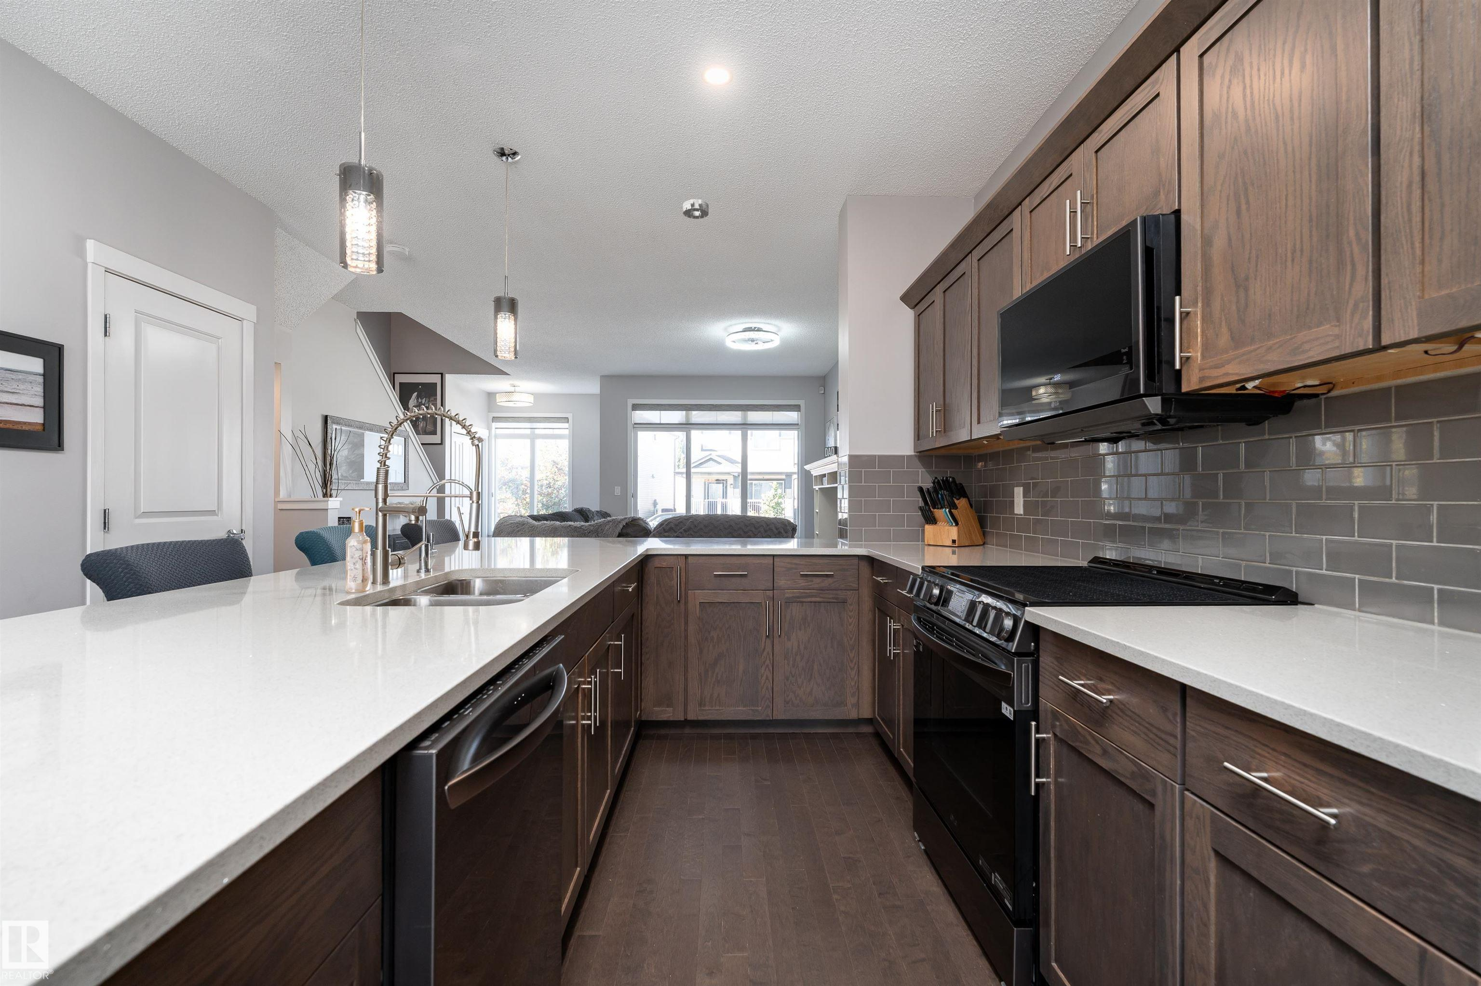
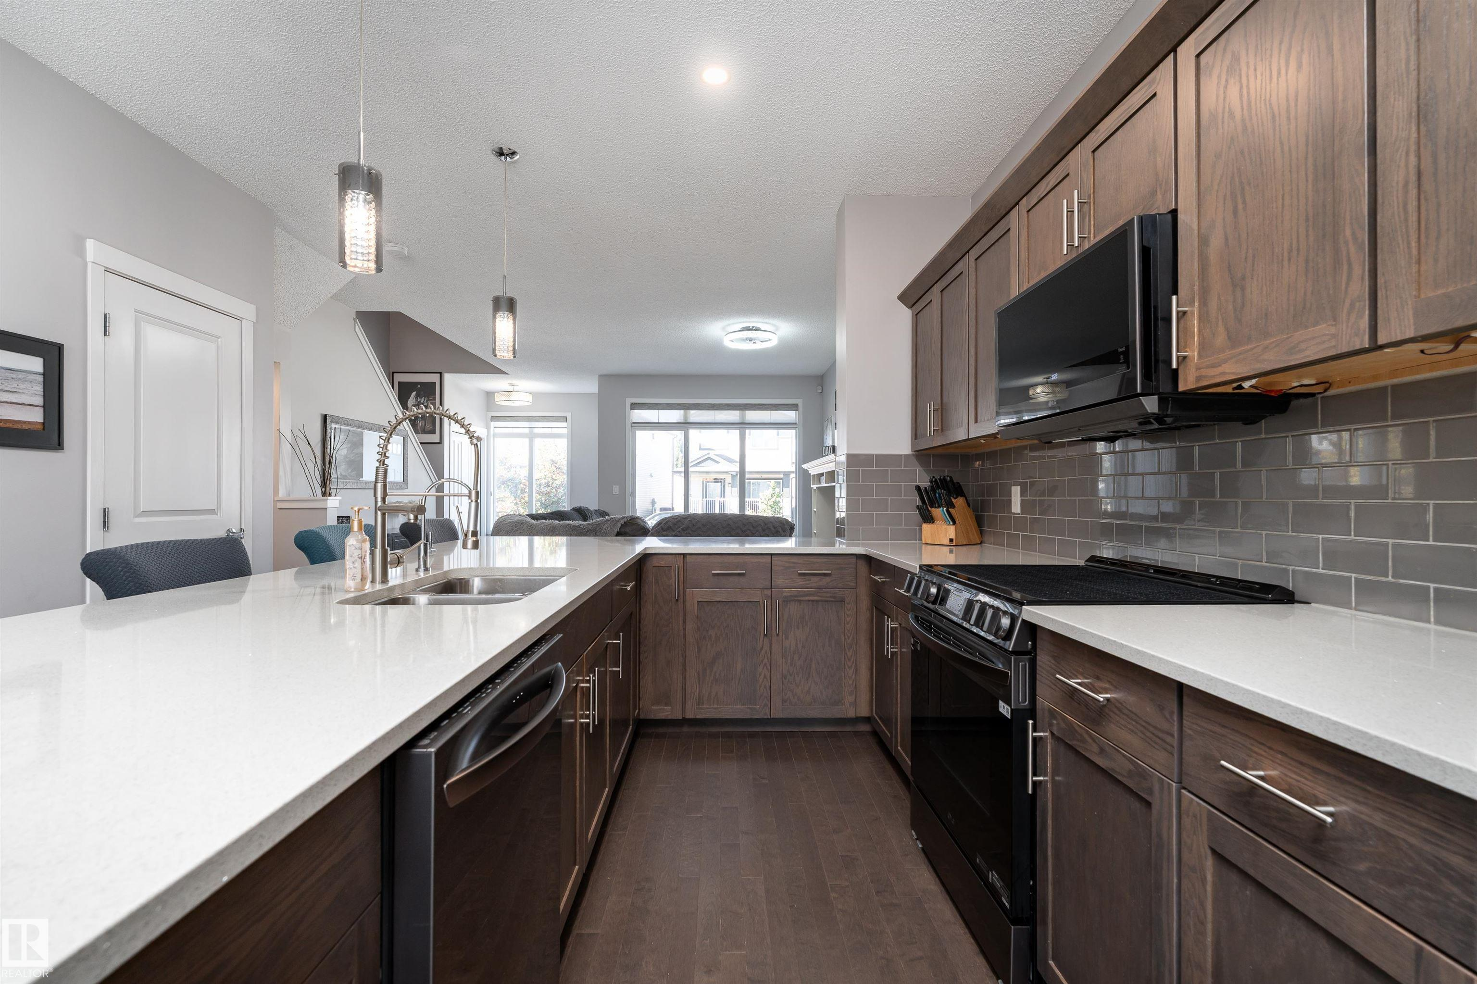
- smoke detector (696, 209)
